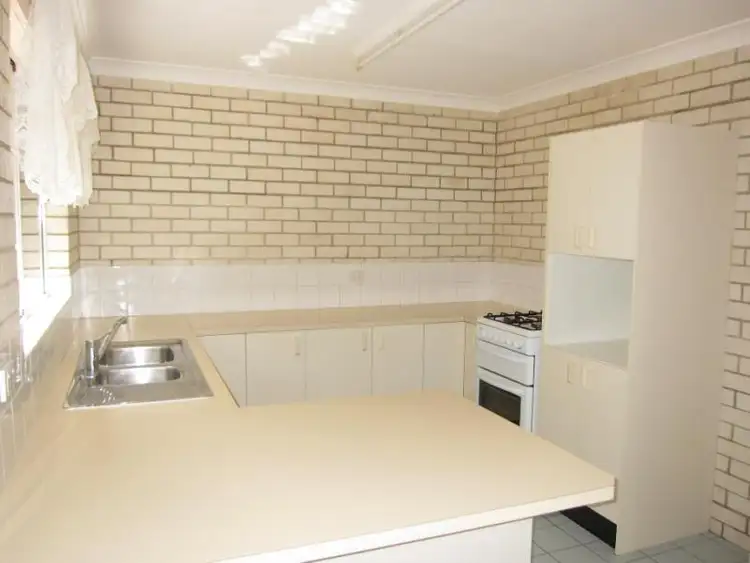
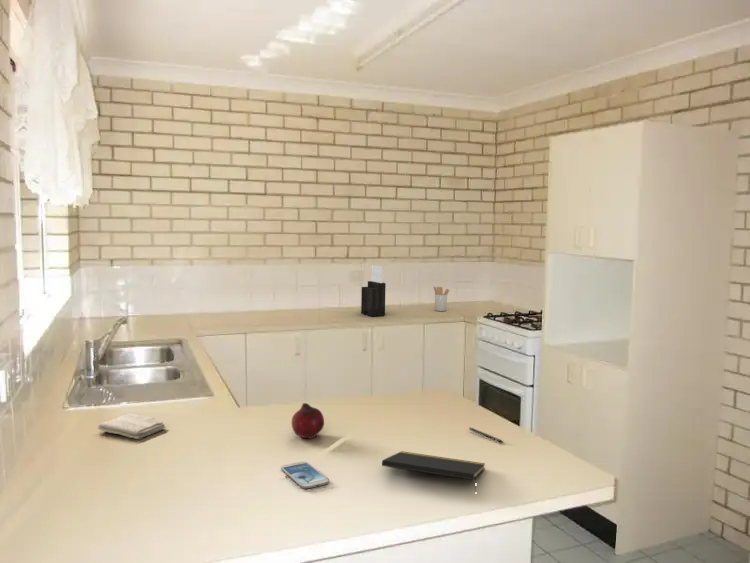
+ washcloth (132, 425)
+ notepad (434, 464)
+ knife block (371, 290)
+ fruit (307, 420)
+ smartphone (304, 474)
+ utensil holder (439, 298)
+ pen (486, 435)
